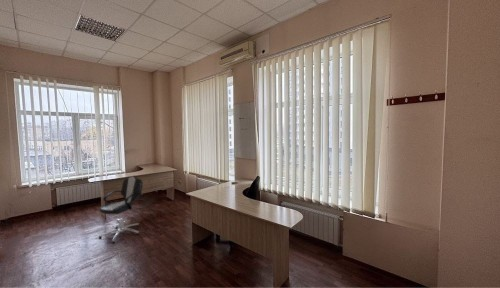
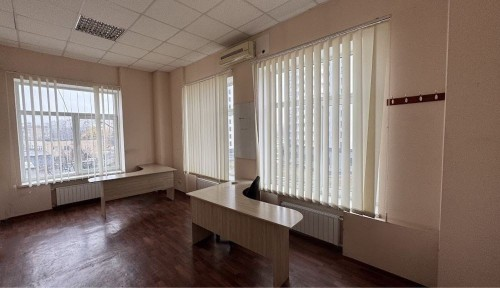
- office chair (122, 206)
